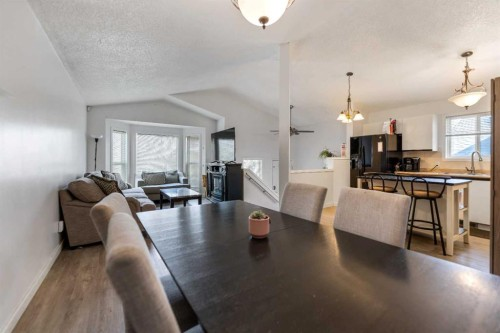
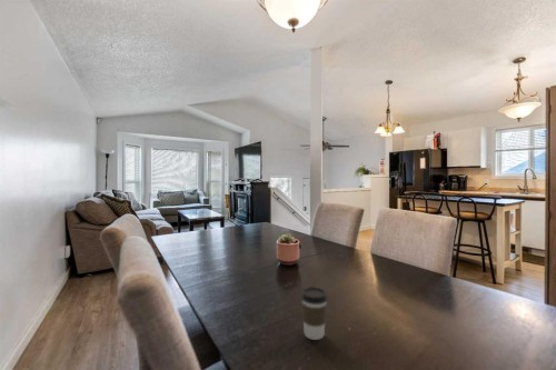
+ coffee cup (314, 312)
